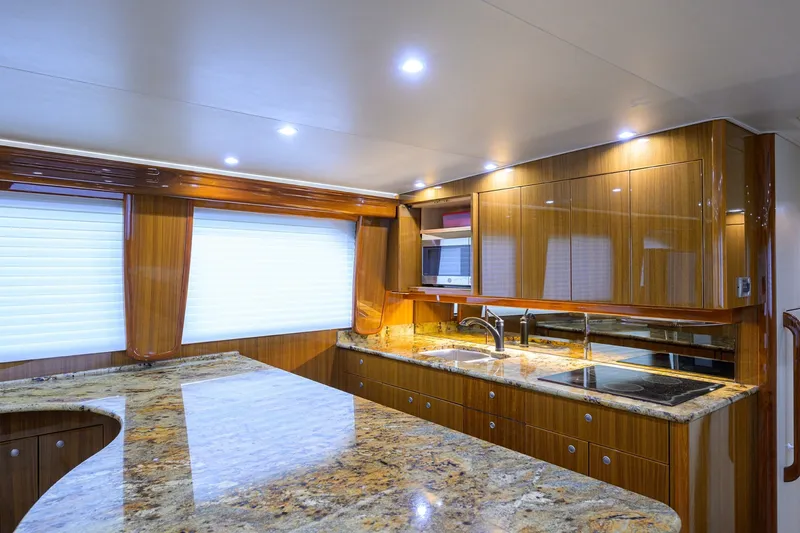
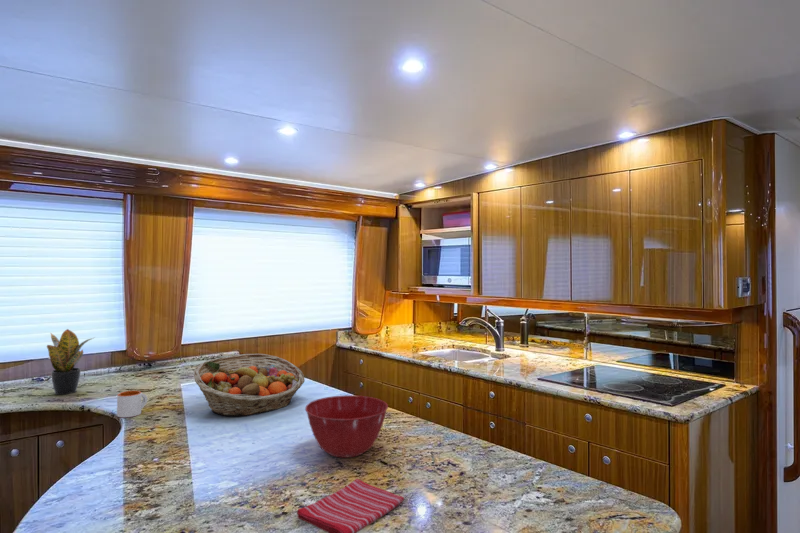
+ mug (132, 403)
+ fruit basket (250, 382)
+ mixing bowl (346, 428)
+ dish towel (351, 505)
+ potted plant (67, 359)
